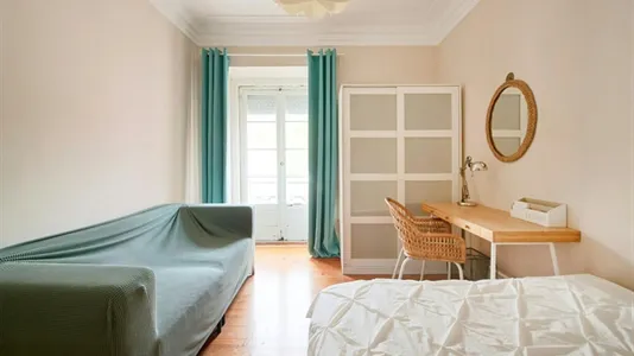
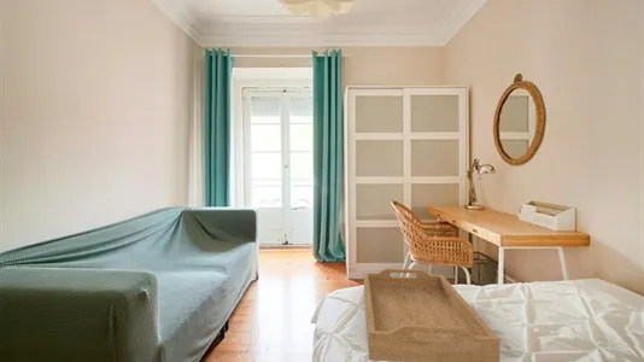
+ serving tray (414, 304)
